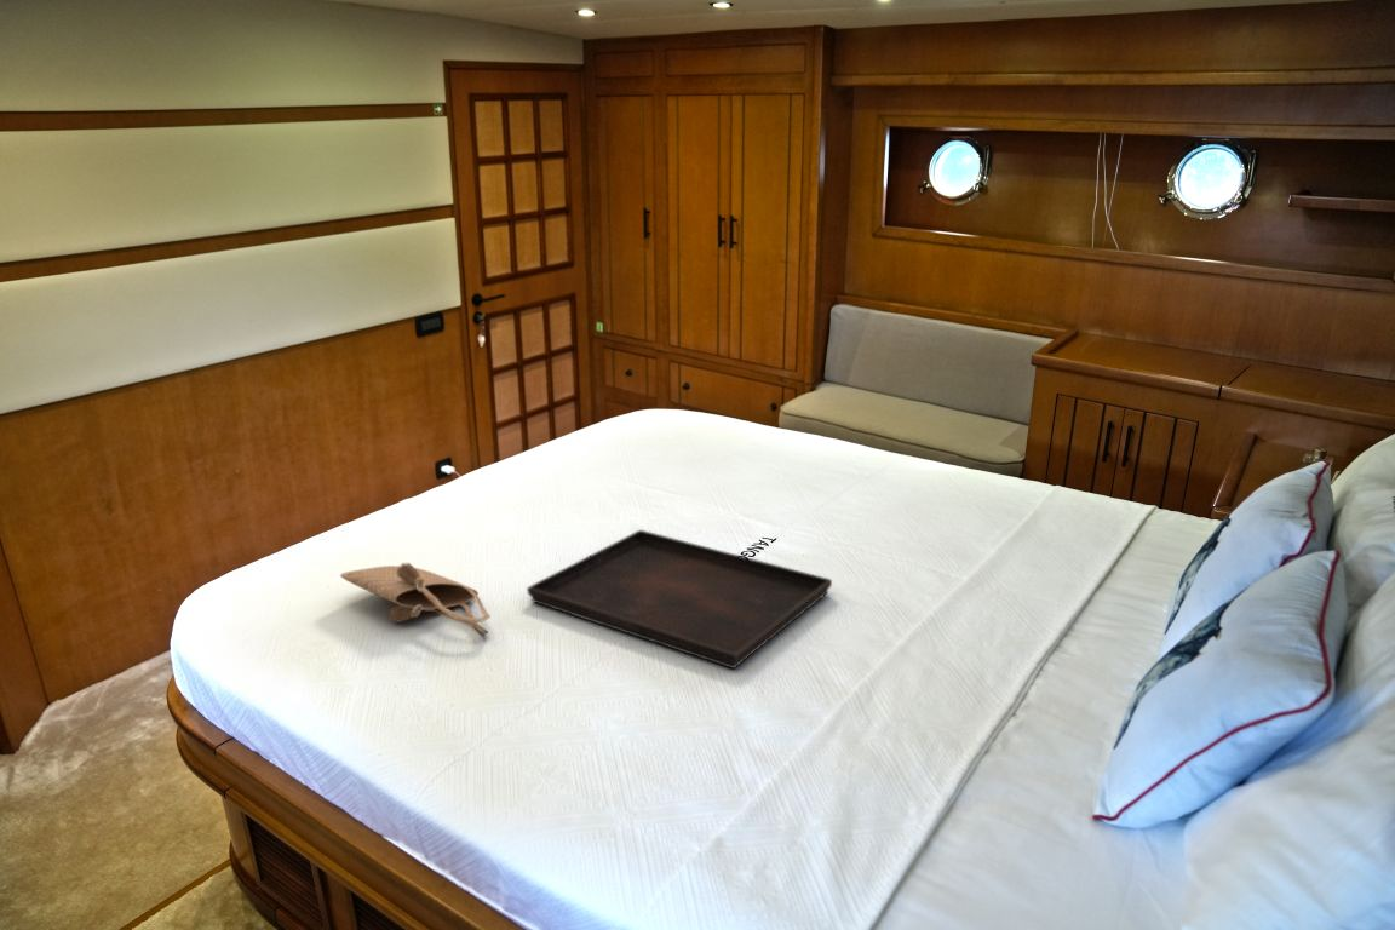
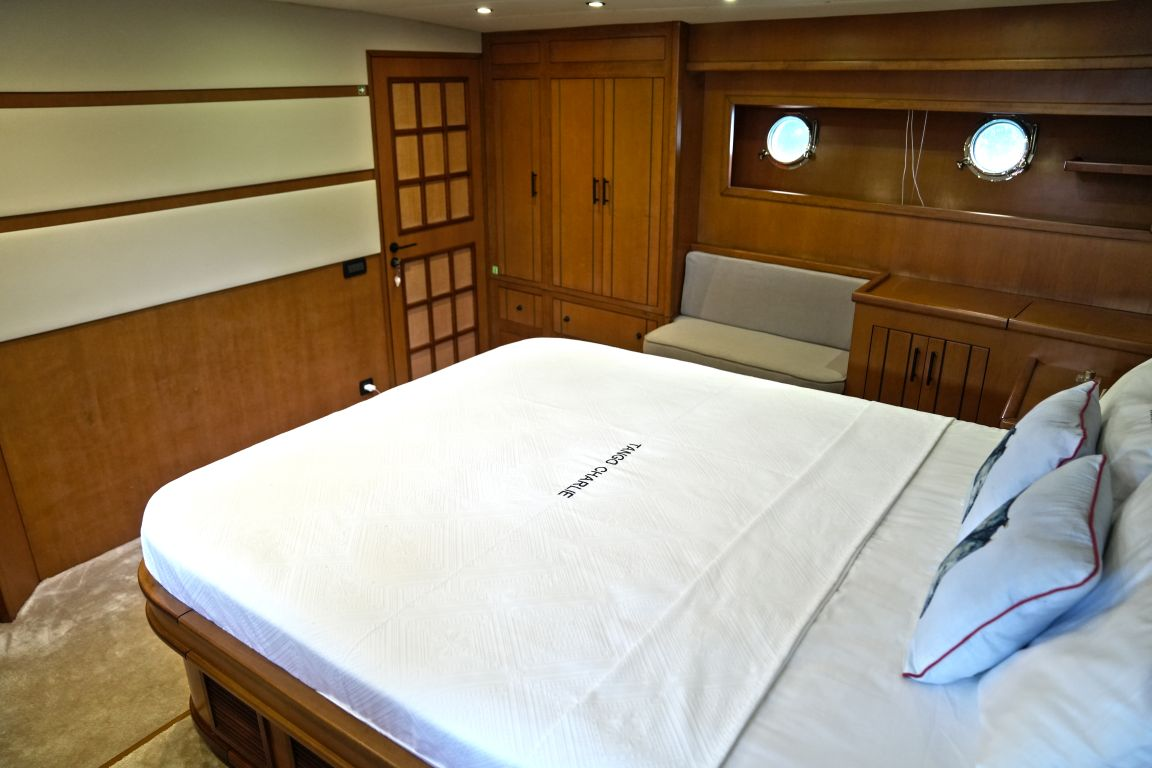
- tote bag (427, 586)
- serving tray (681, 590)
